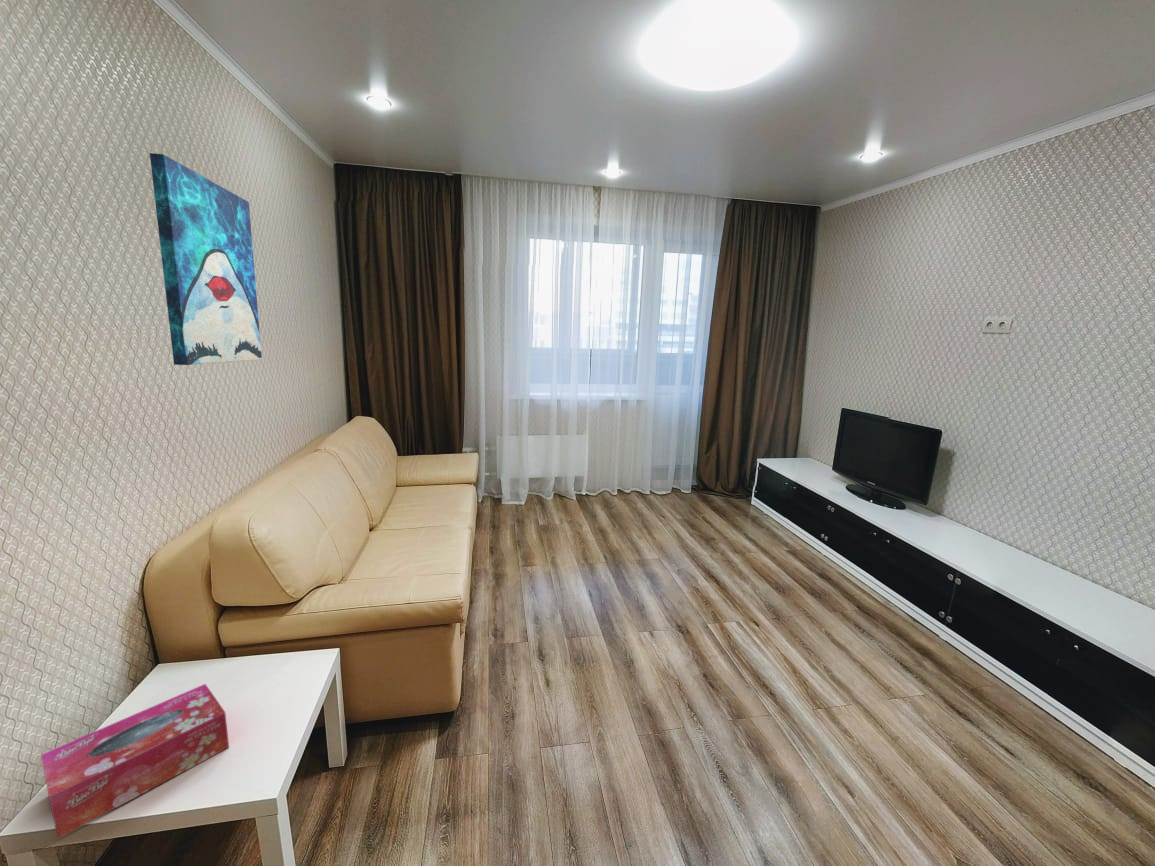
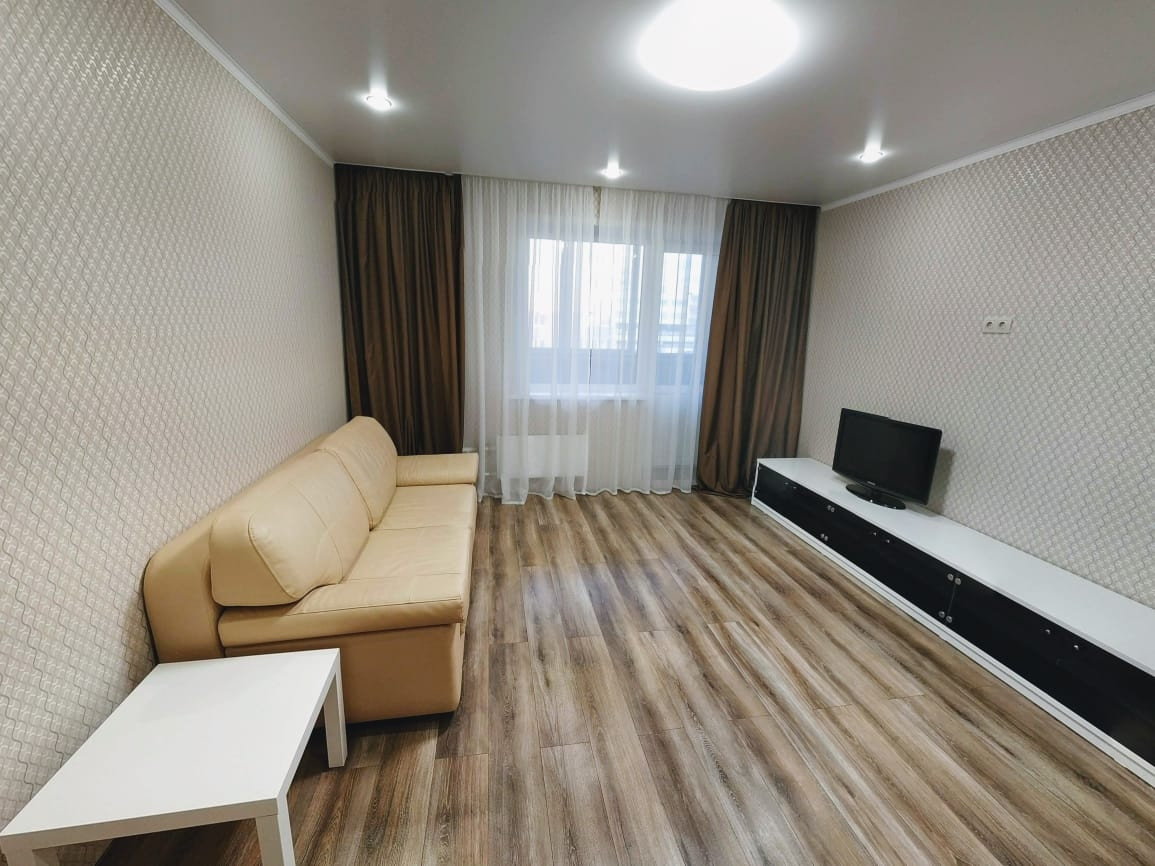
- tissue box (141, 750)
- wall art (215, 274)
